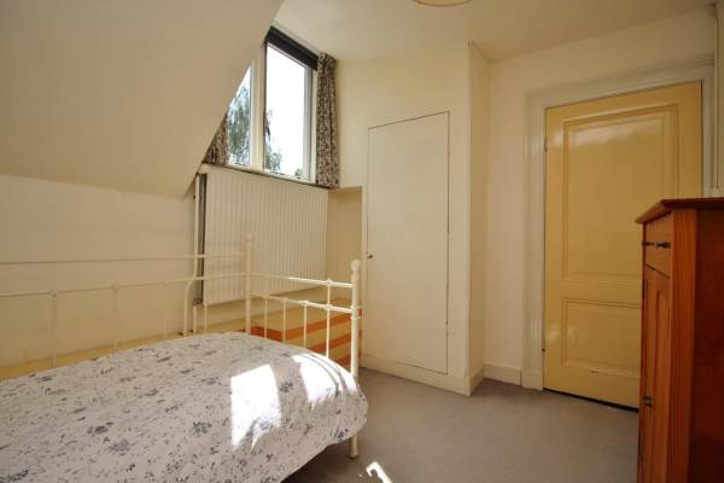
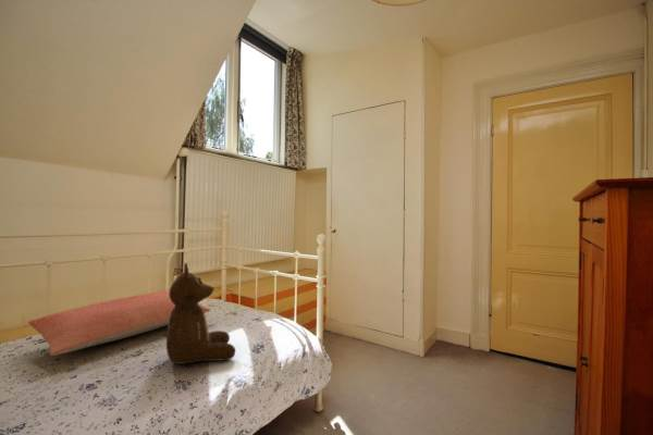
+ teddy bear (201, 310)
+ pillow (130, 315)
